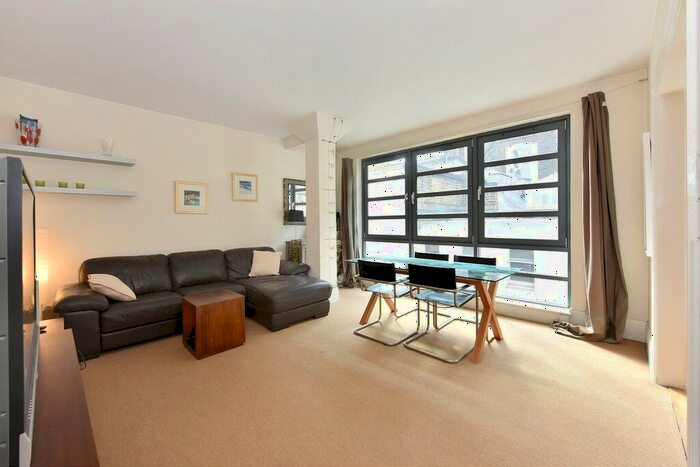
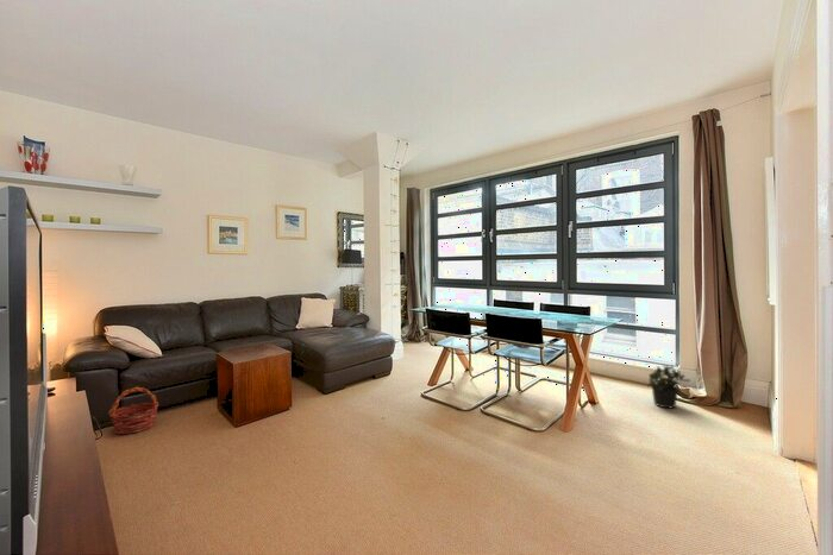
+ potted plant (666, 384)
+ basket (134, 406)
